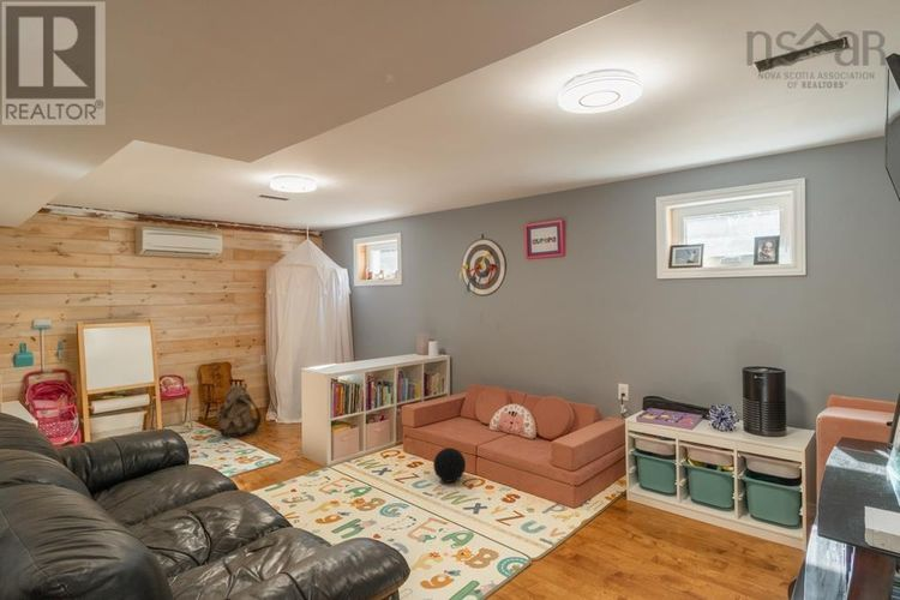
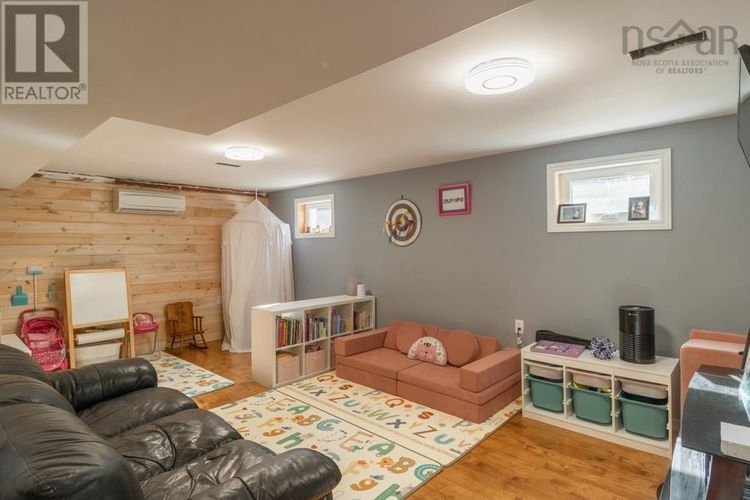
- backpack (238, 407)
- ball (449, 464)
